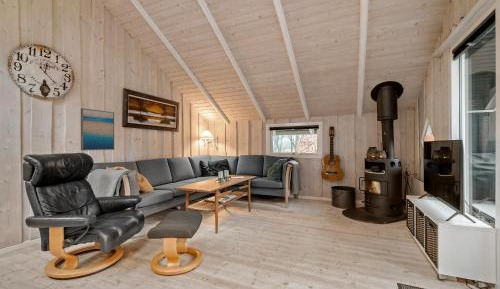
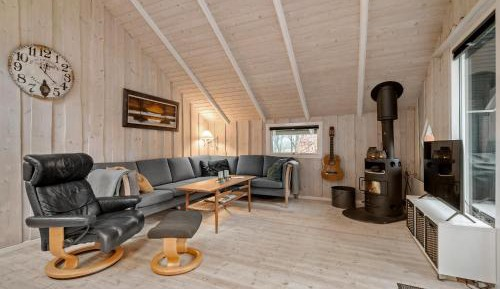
- wall art (98, 130)
